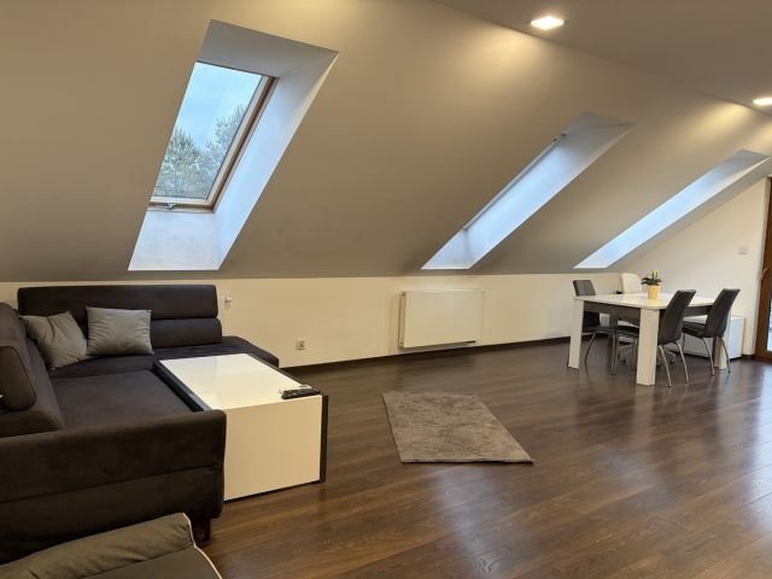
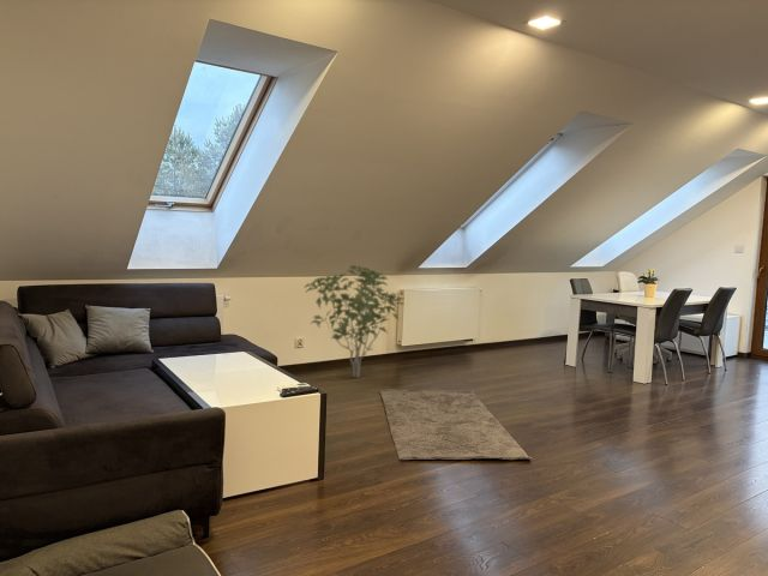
+ shrub (356, 322)
